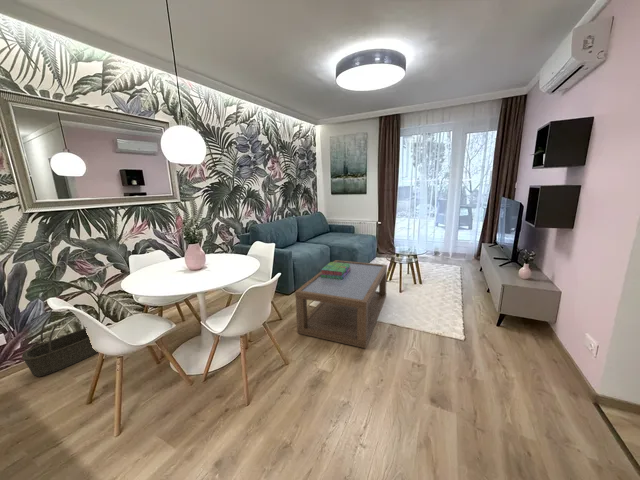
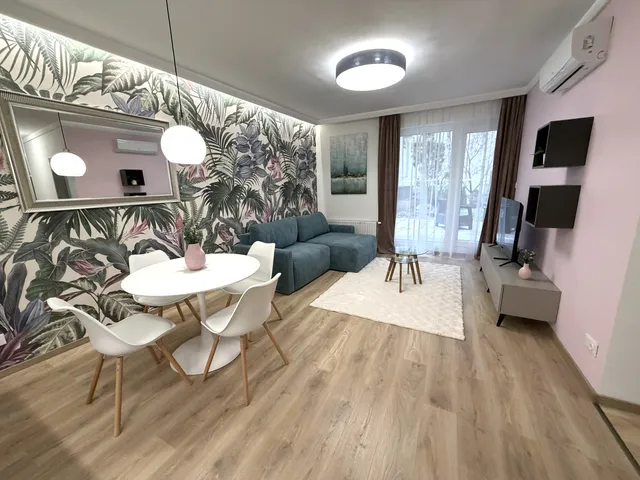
- stack of books (336, 269)
- coffee table (347, 294)
- basket (67, 336)
